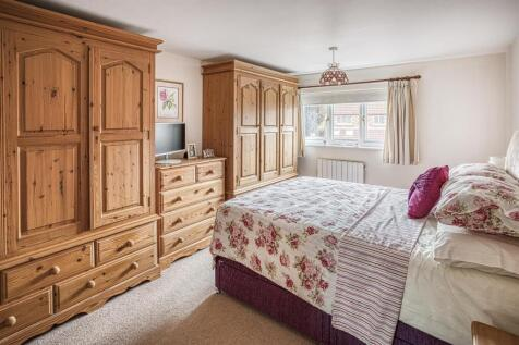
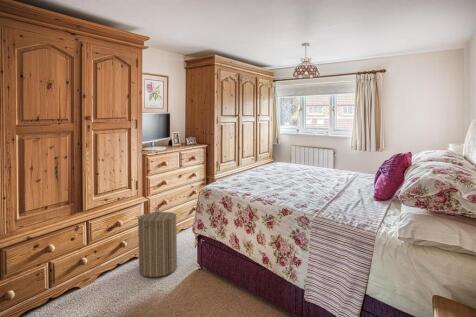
+ laundry hamper (157, 238)
